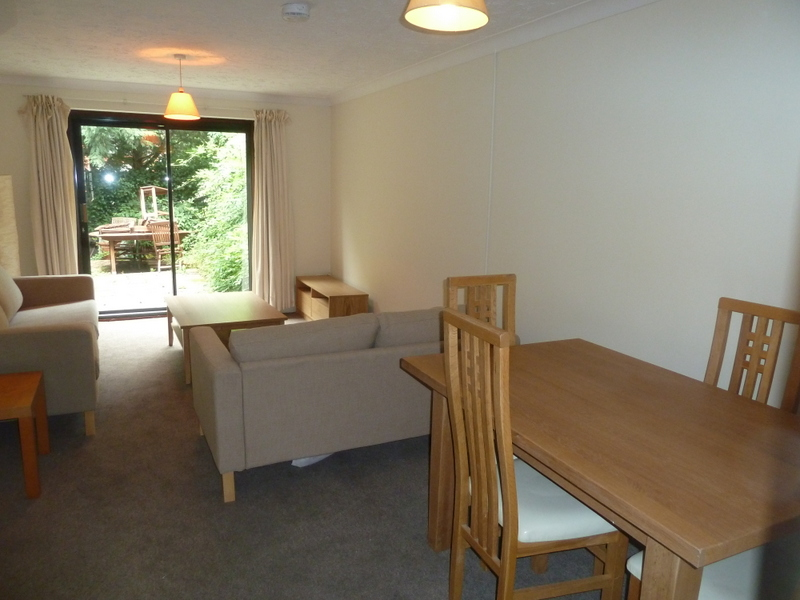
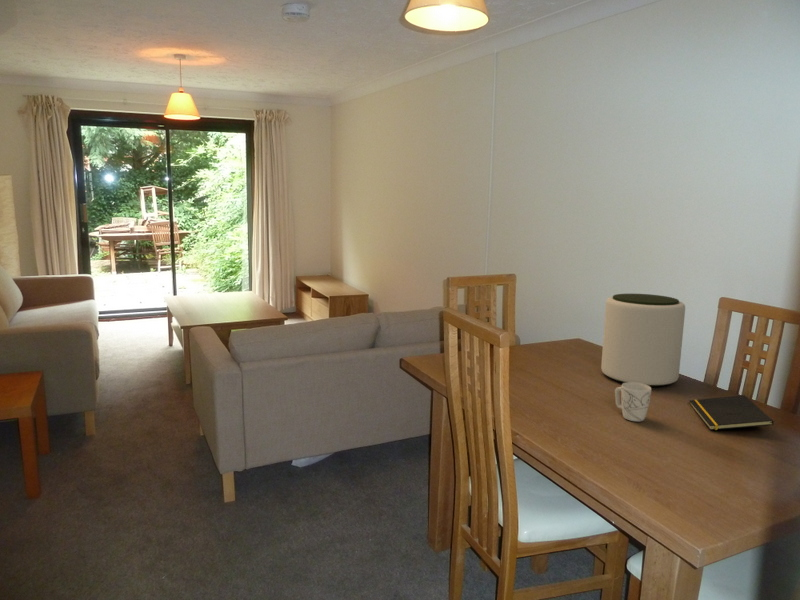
+ notepad (728, 411)
+ plant pot (641, 338)
+ mug (630, 400)
